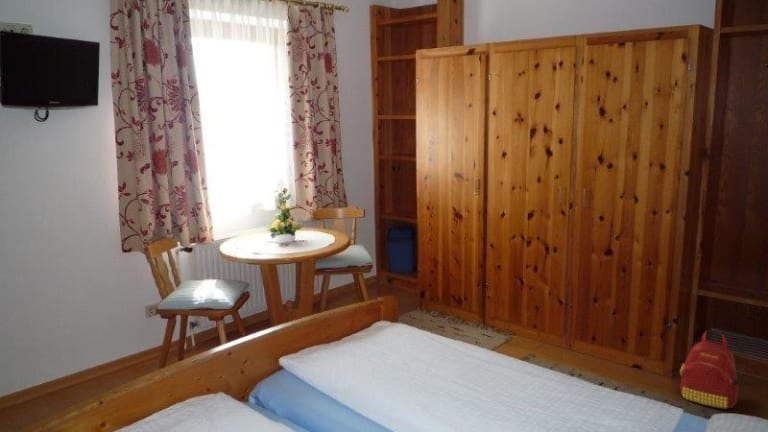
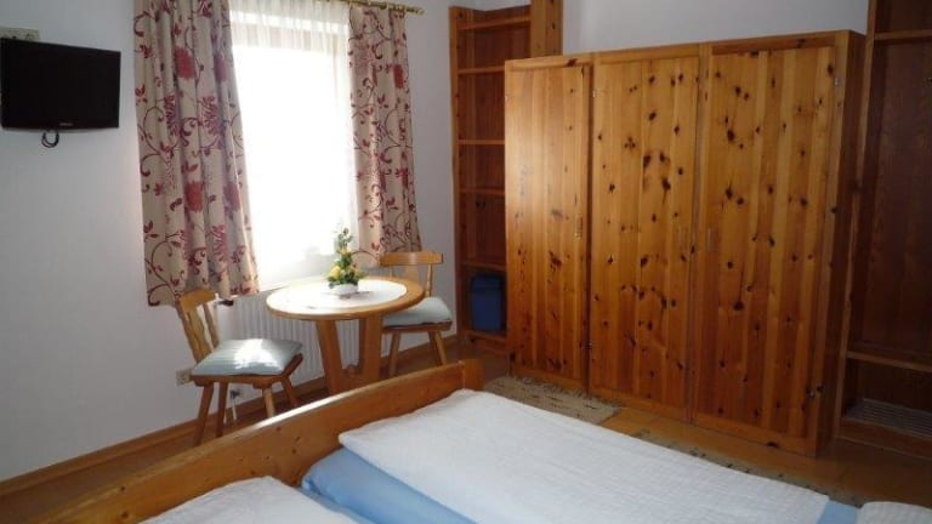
- backpack (708, 367)
